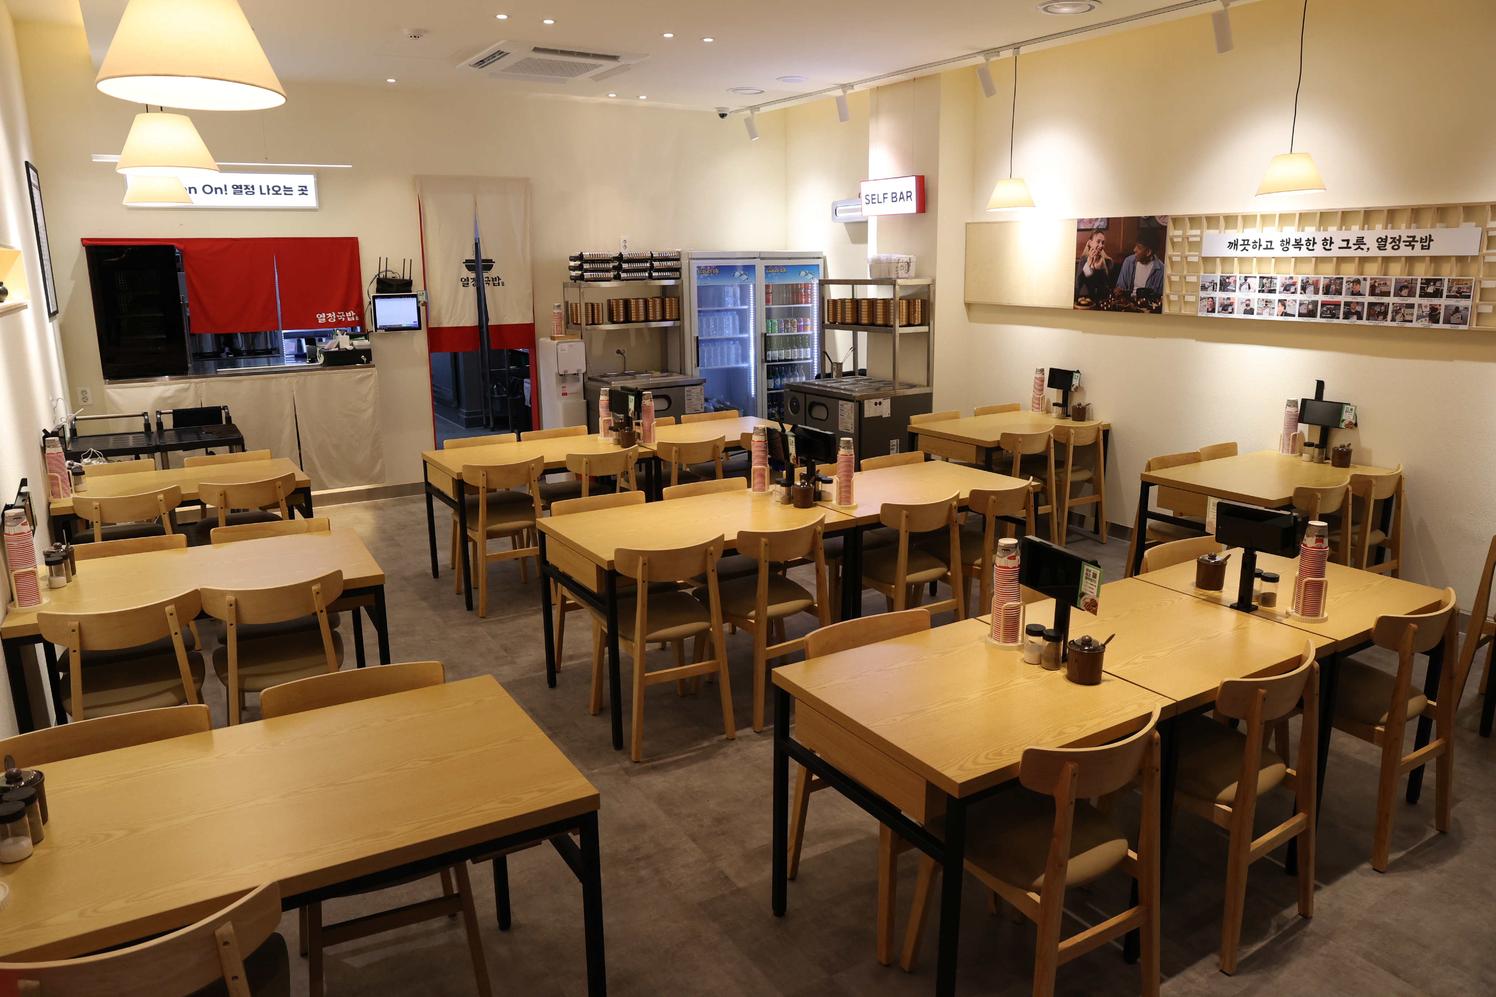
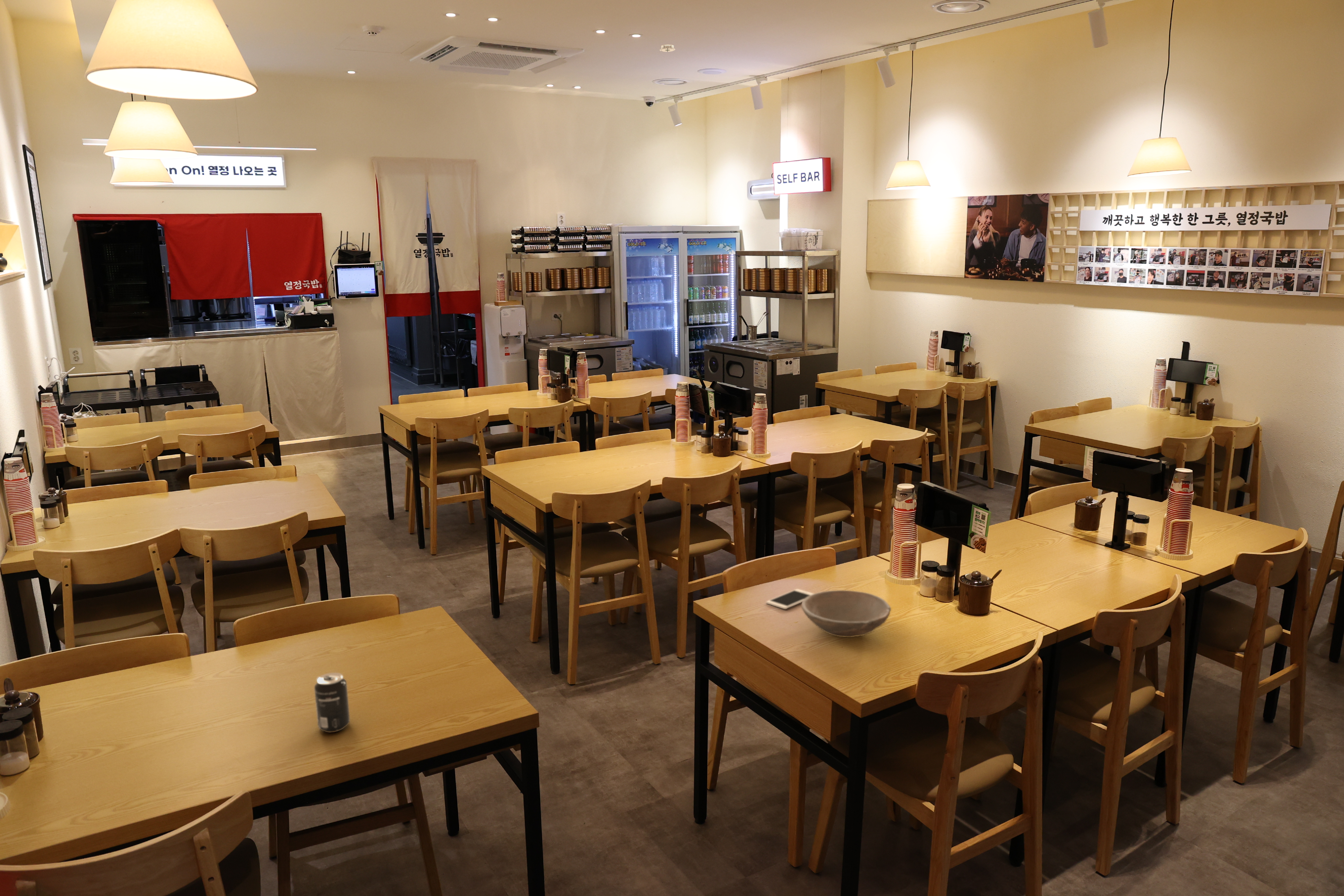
+ smoke detector (667, 48)
+ cell phone (791, 599)
+ bowl (845, 618)
+ beverage can (332, 703)
